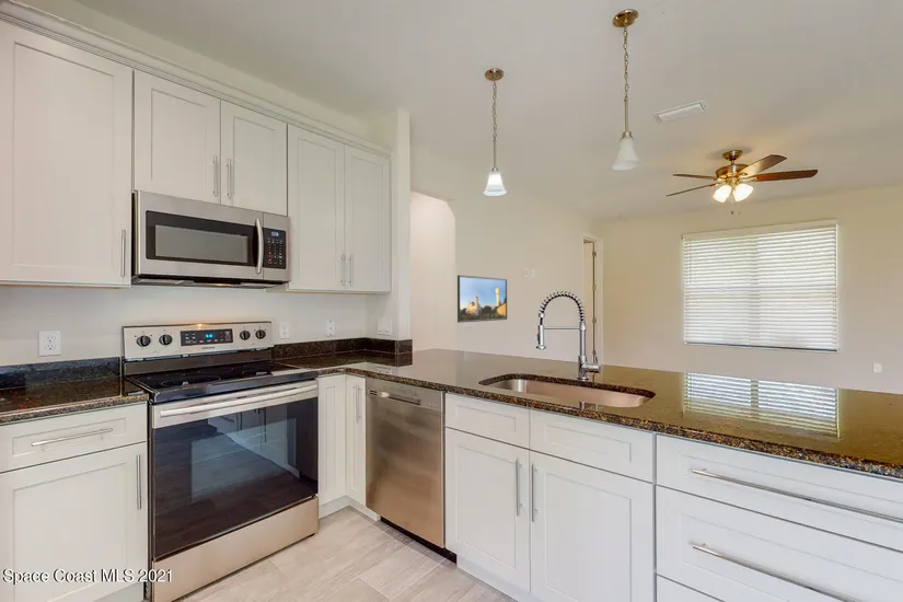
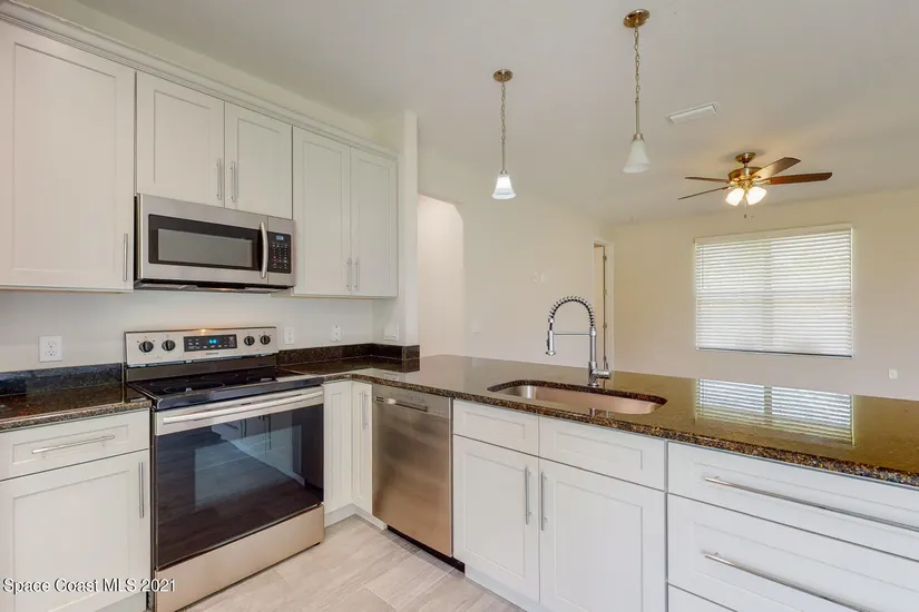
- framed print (484, 299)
